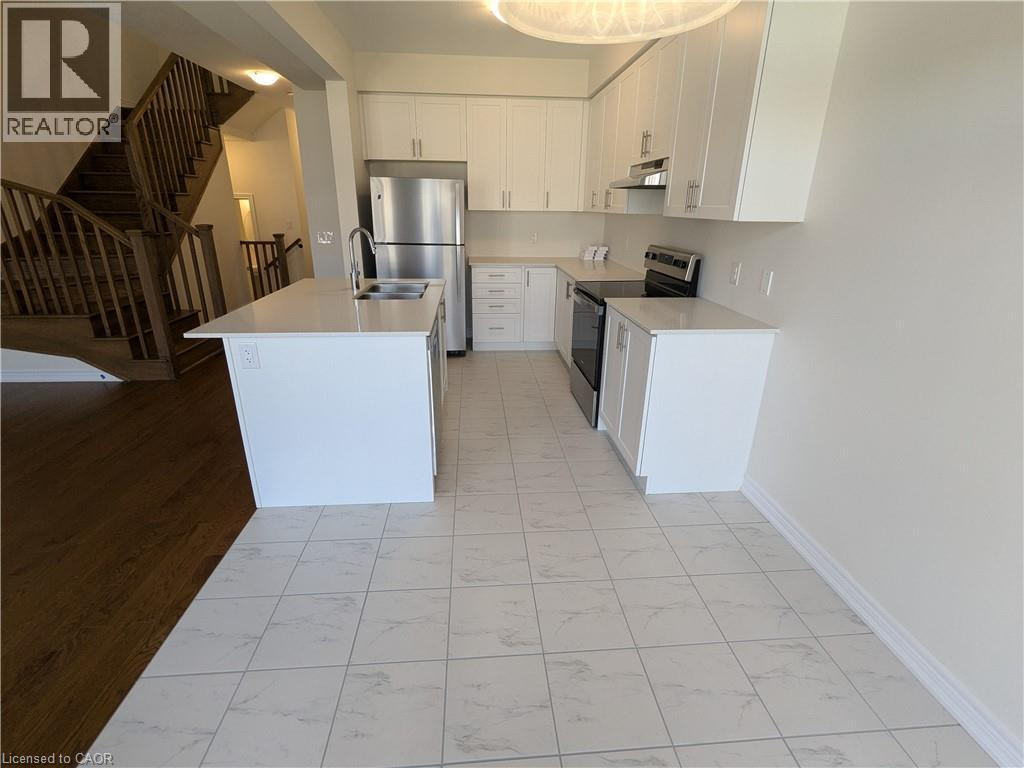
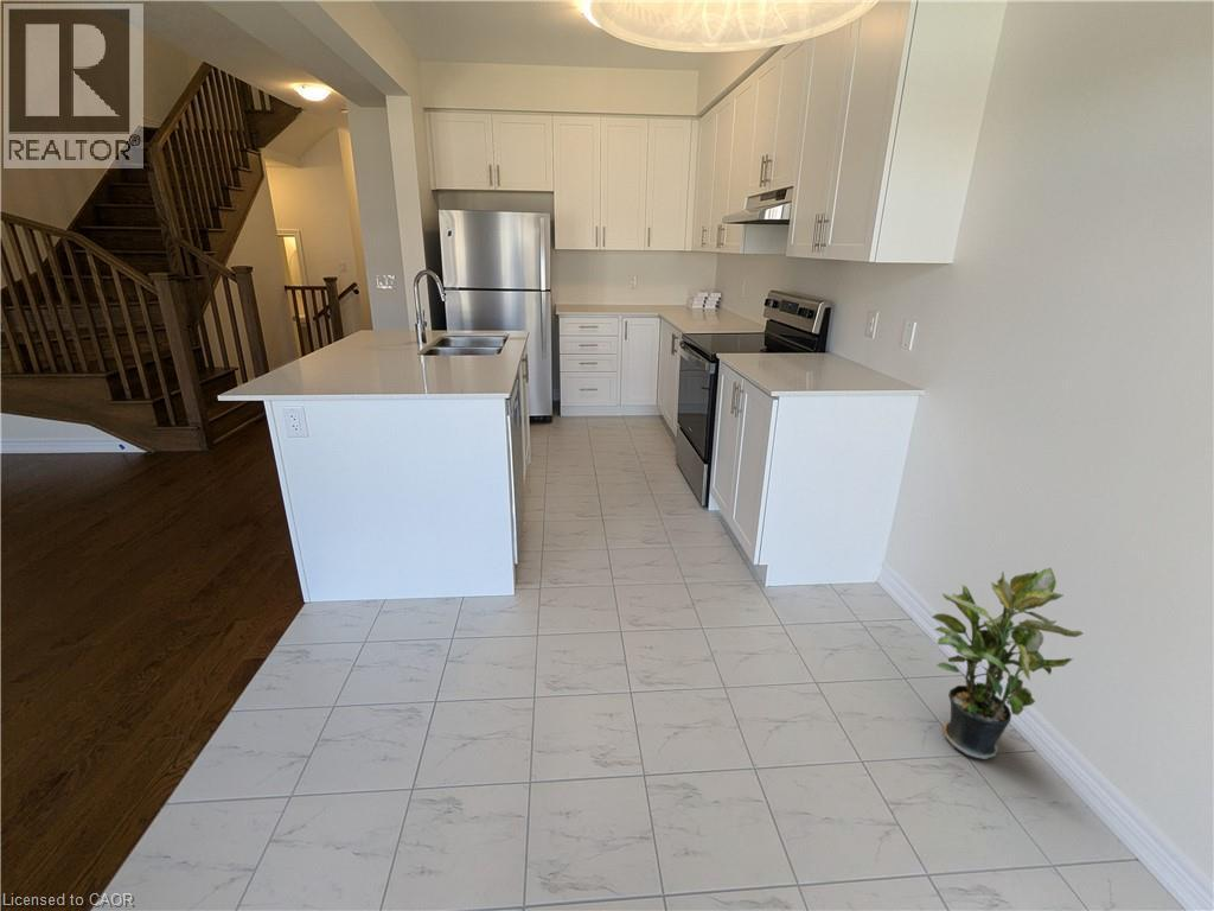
+ potted plant (996, 656)
